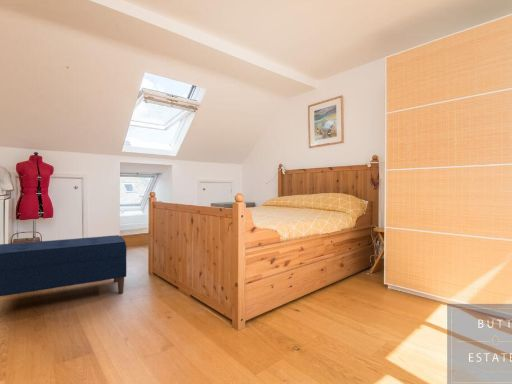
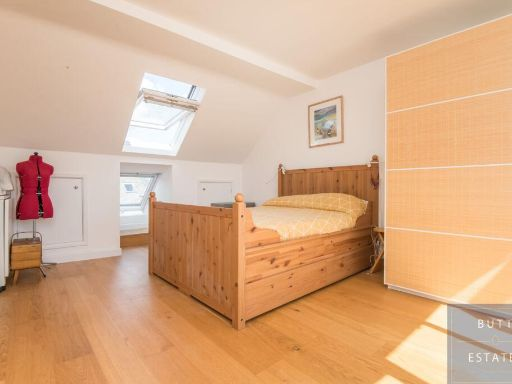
- bench (60, 269)
